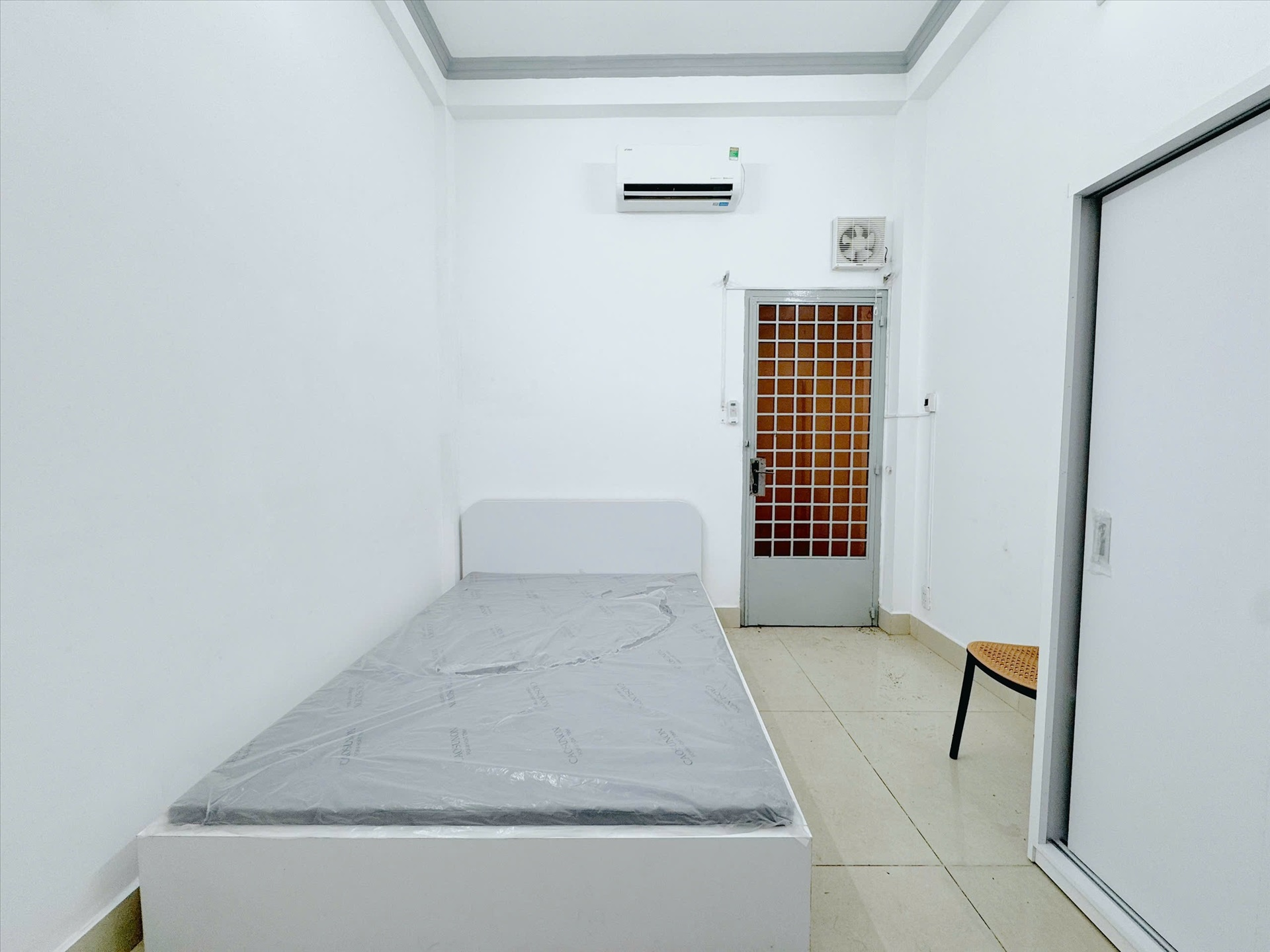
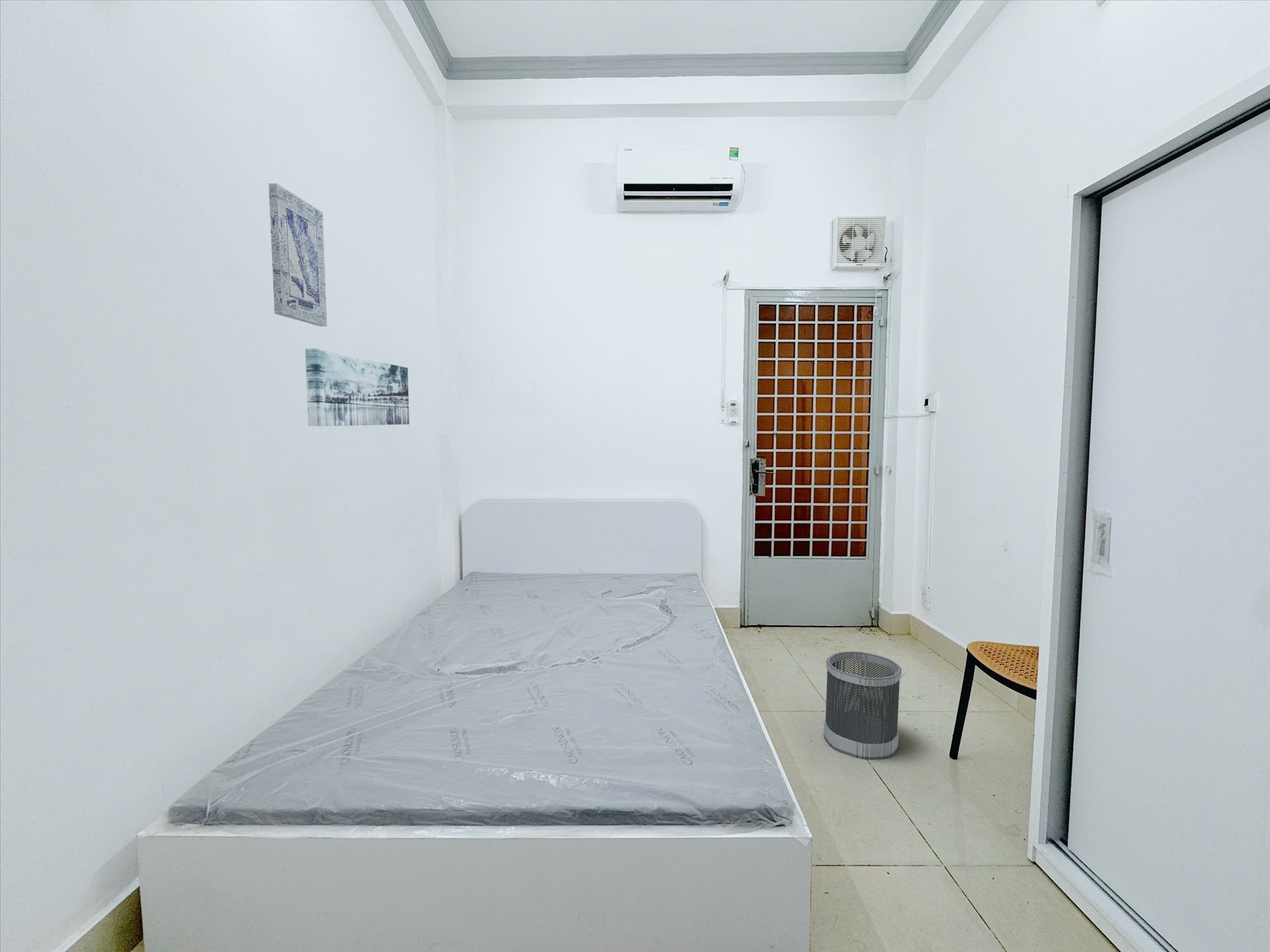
+ wastebasket (861, 703)
+ wall art (365, 392)
+ wall art (300, 260)
